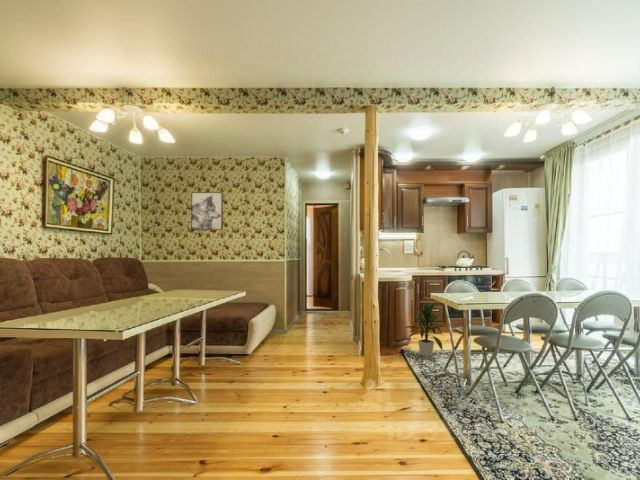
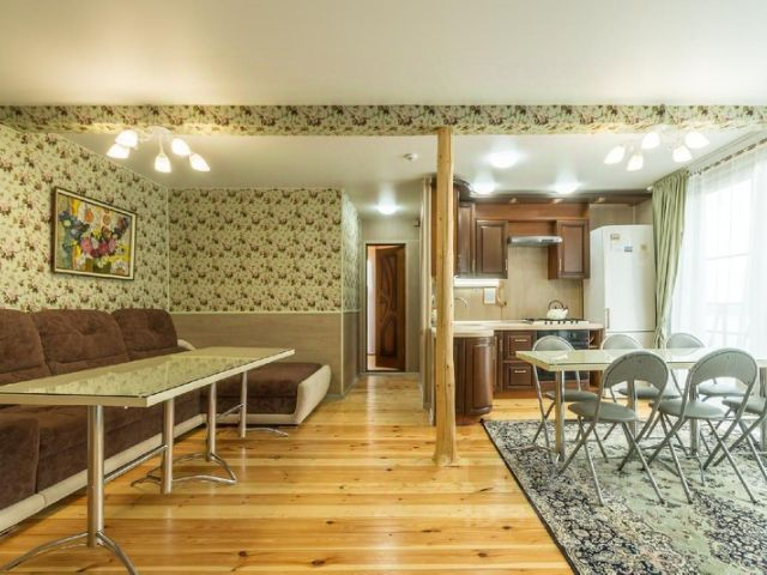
- wall art (207, 211)
- indoor plant (426, 328)
